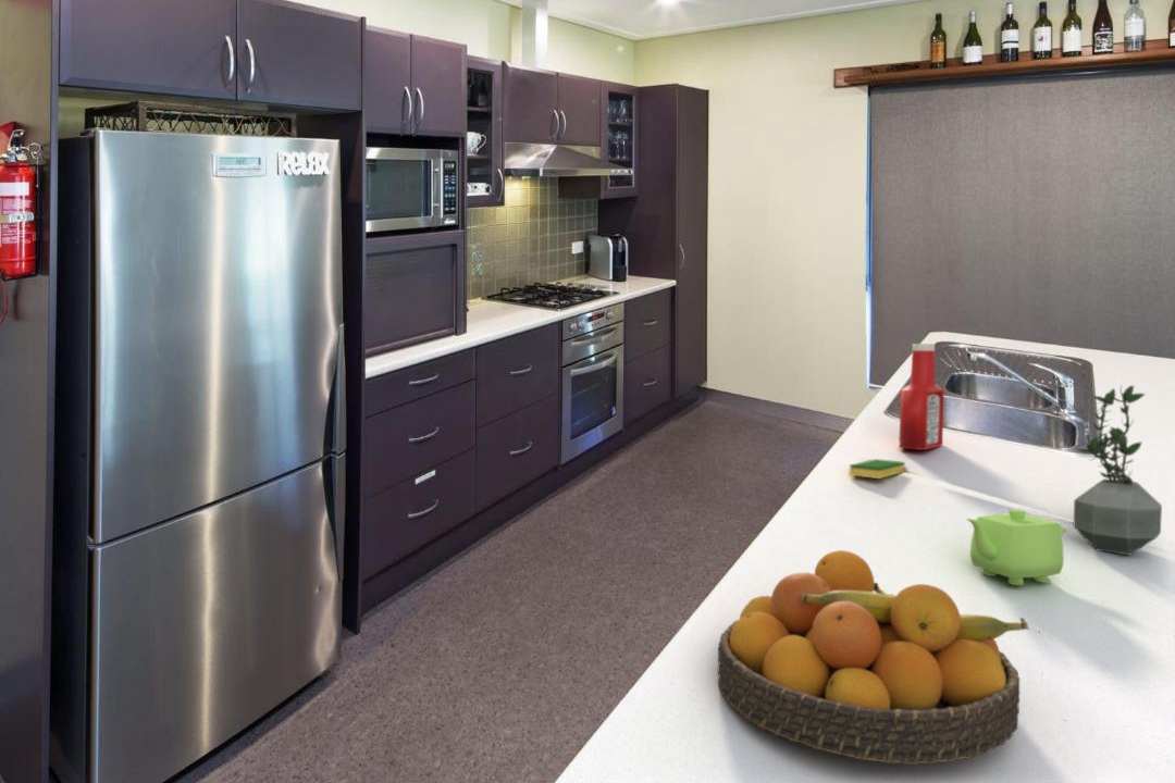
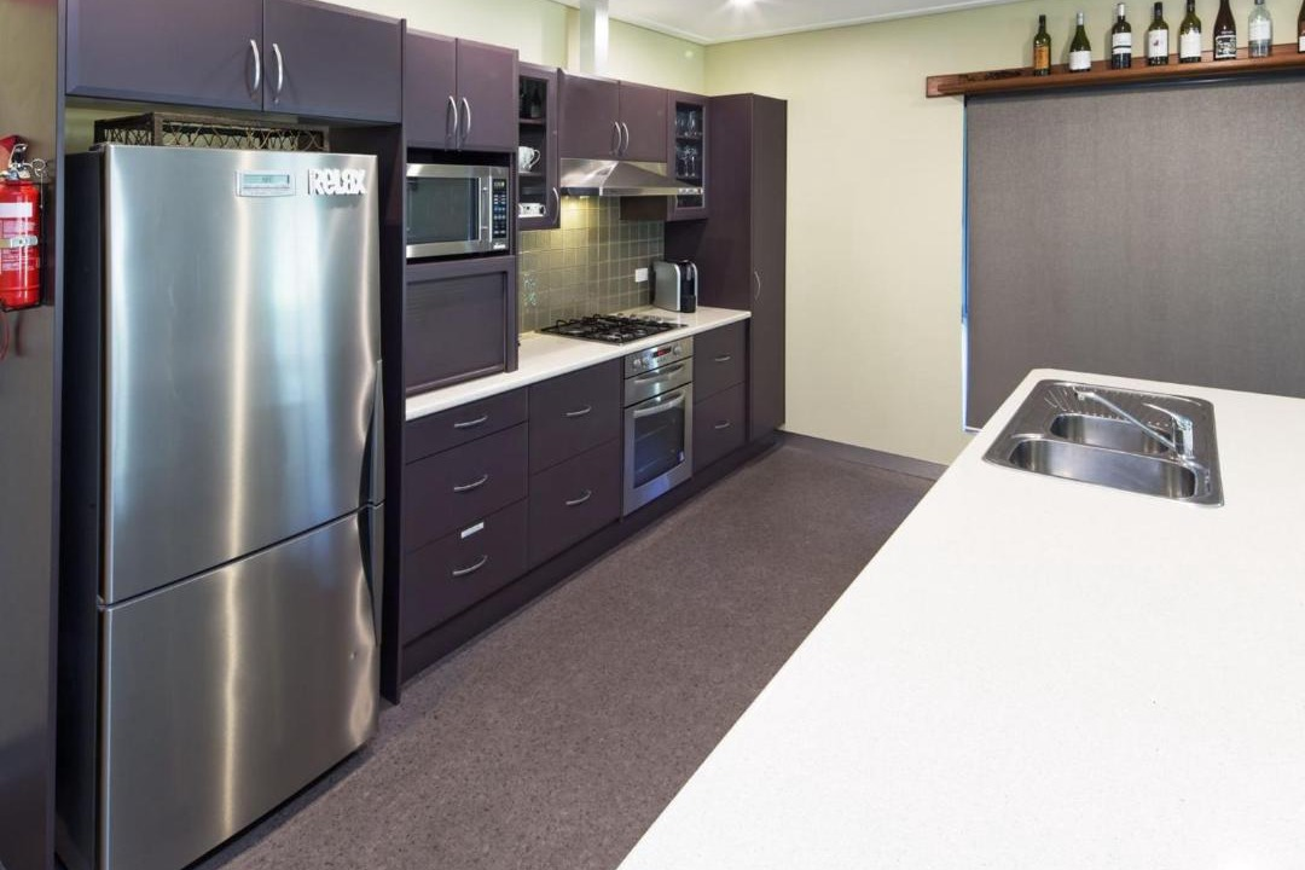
- teapot (1015, 544)
- fruit bowl (859, 632)
- soap bottle (922, 395)
- potted plant (1116, 469)
- dish sponge (877, 468)
